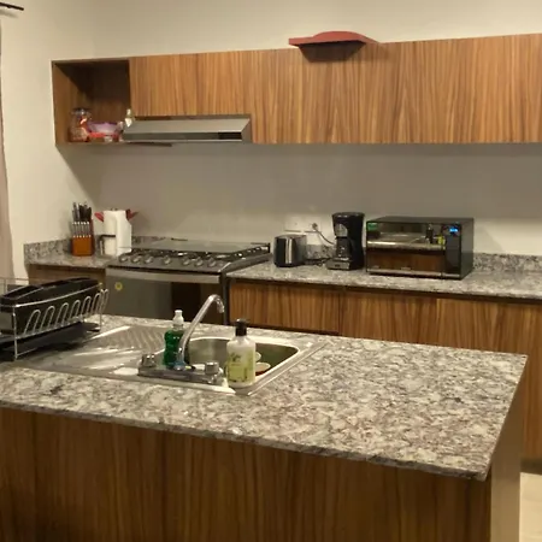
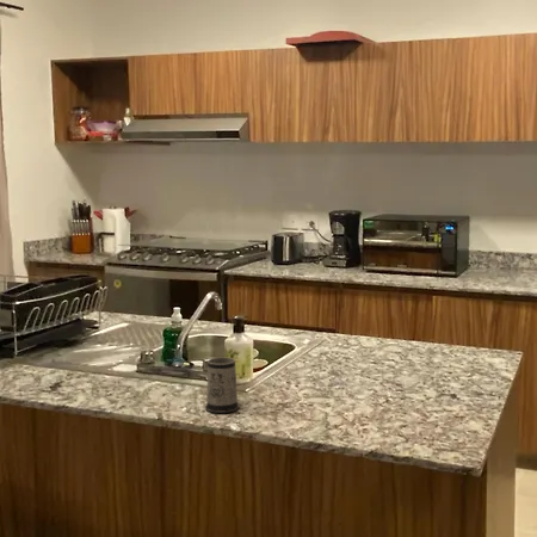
+ mug (224, 382)
